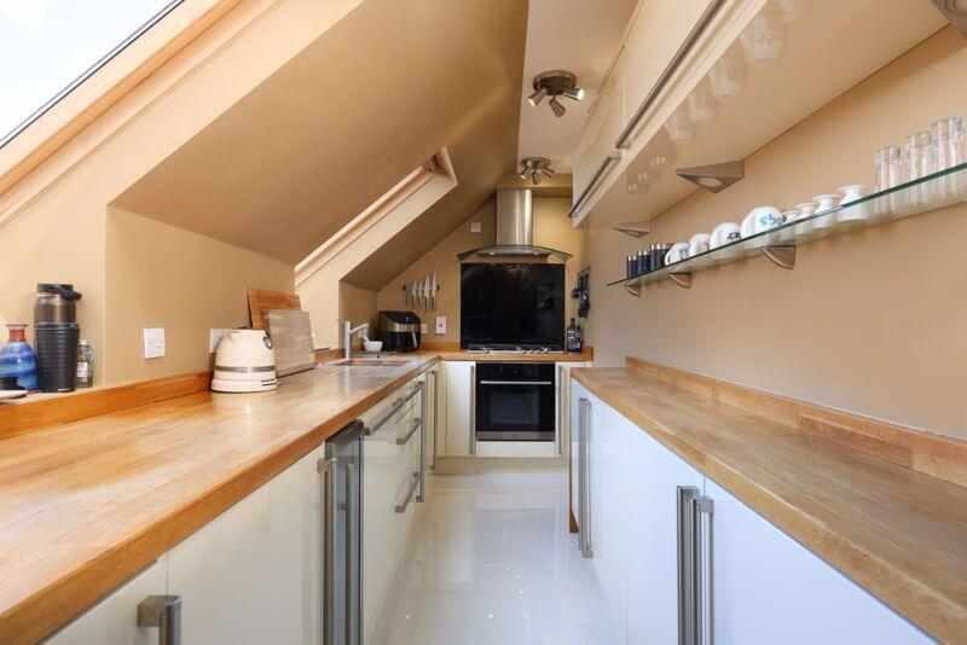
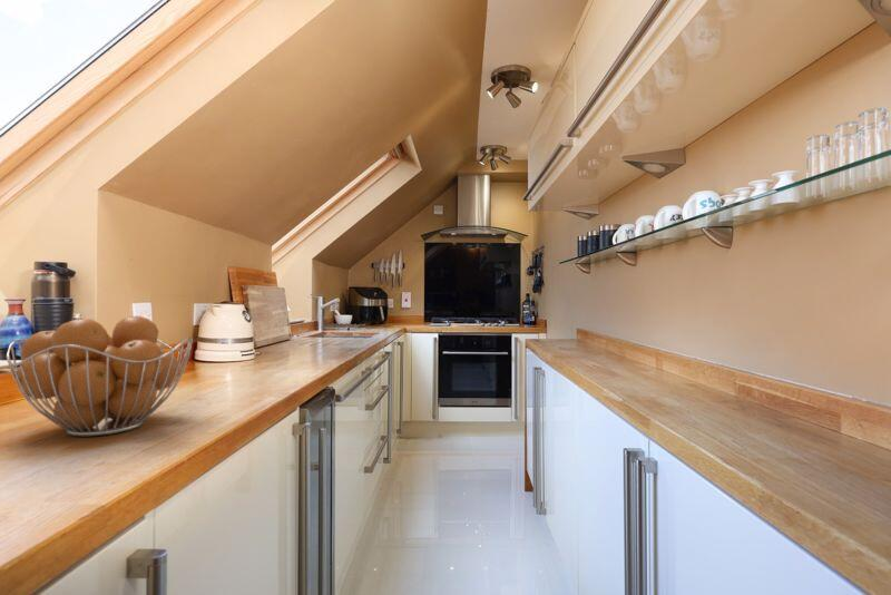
+ fruit basket (107, 371)
